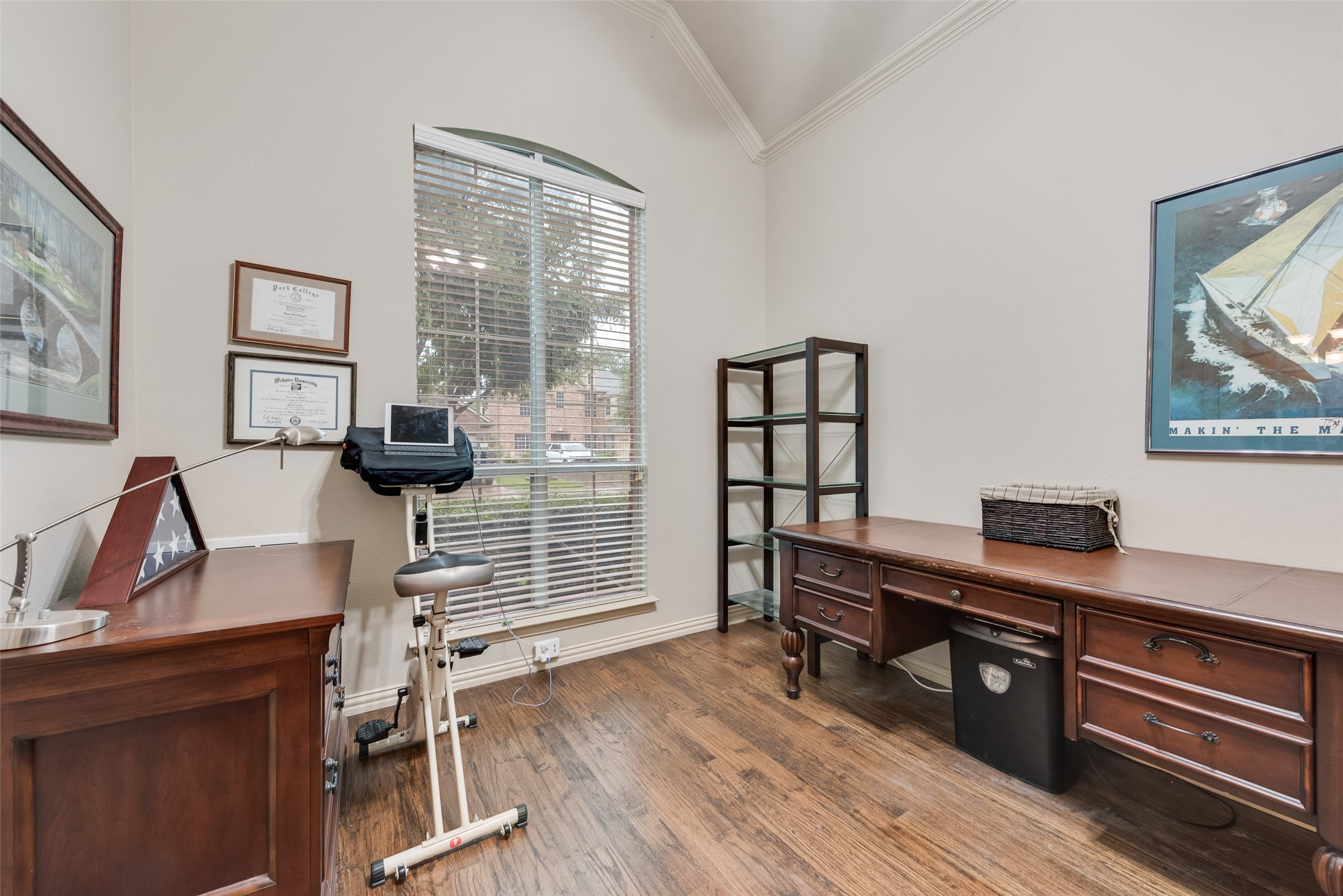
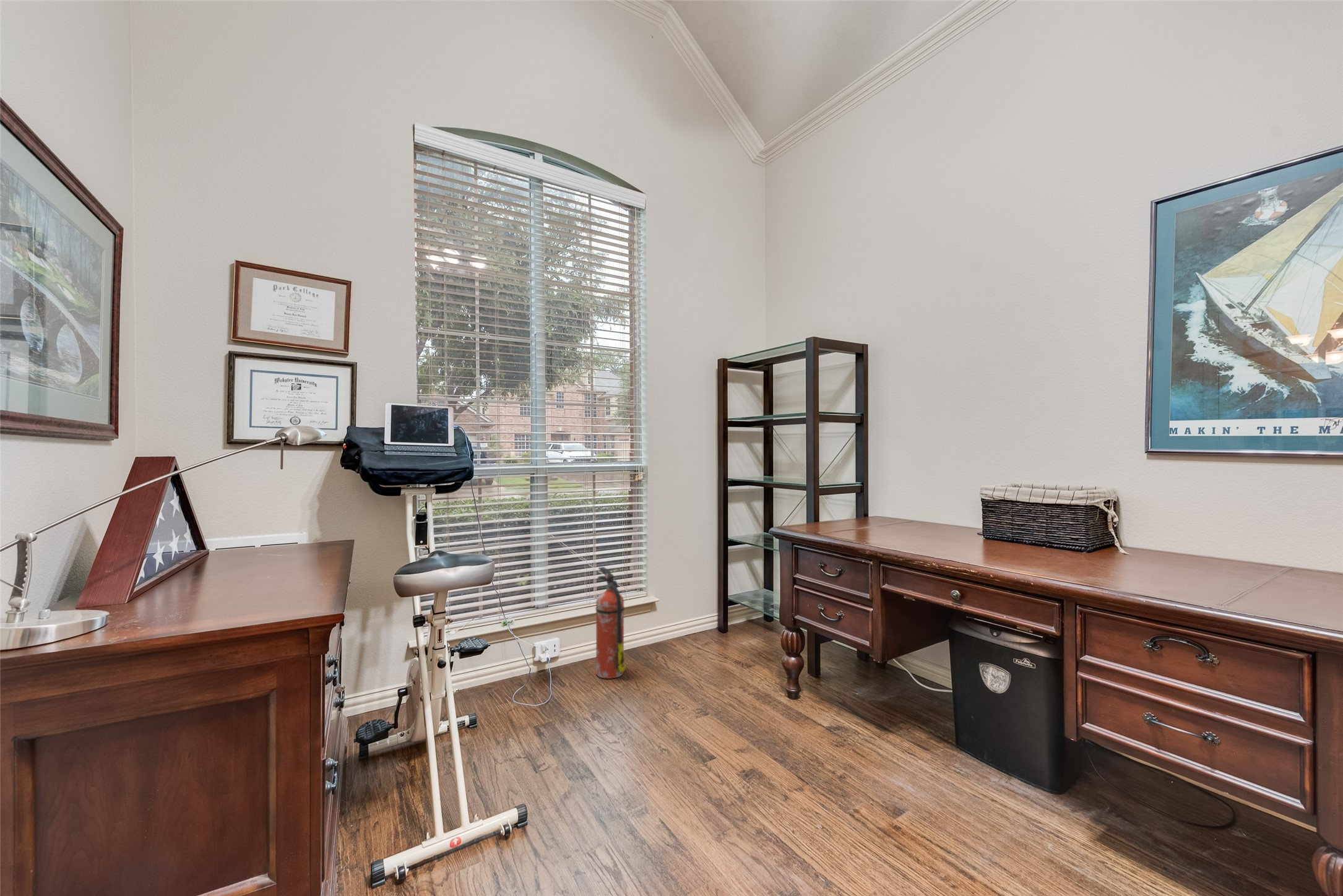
+ fire extinguisher (609, 621)
